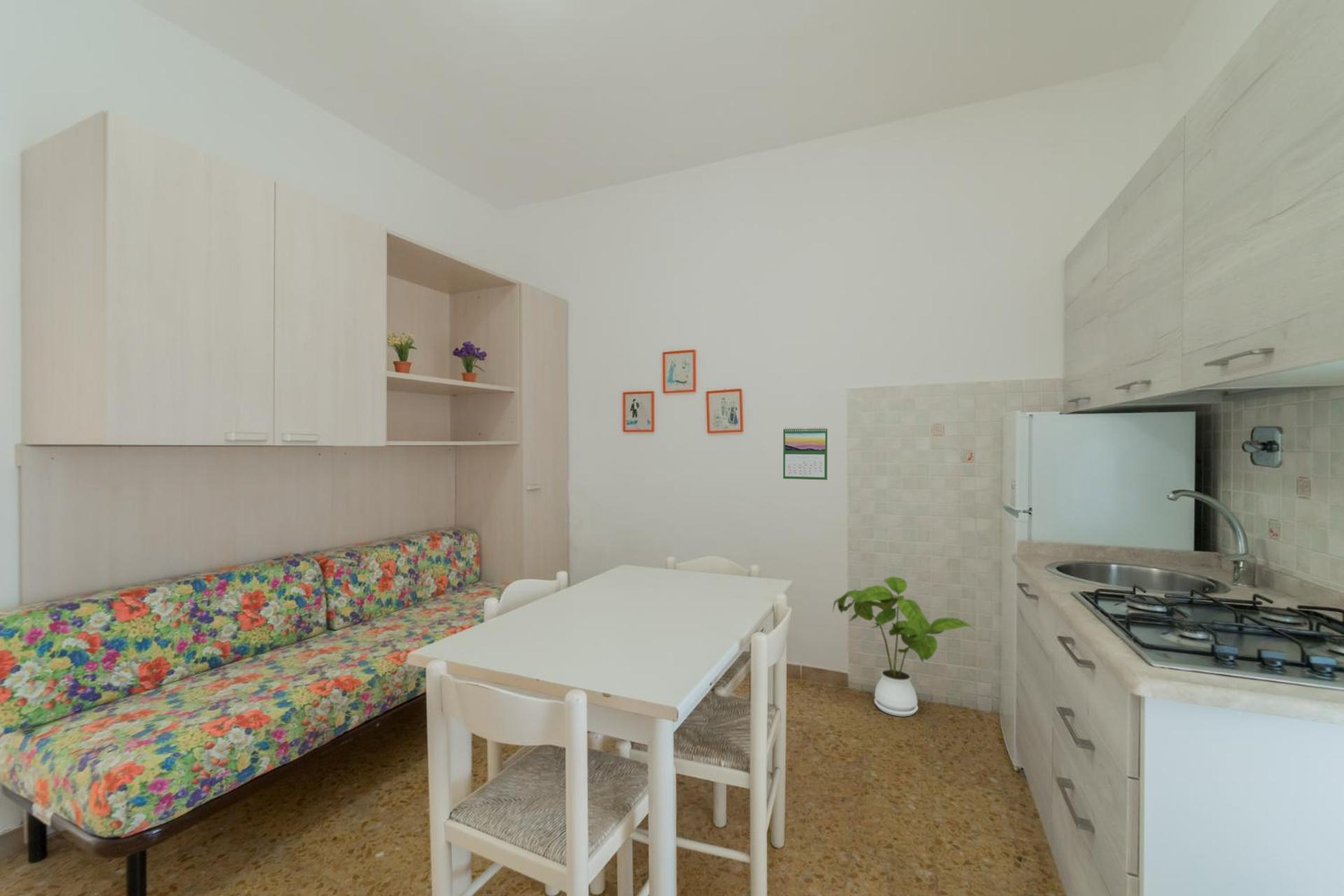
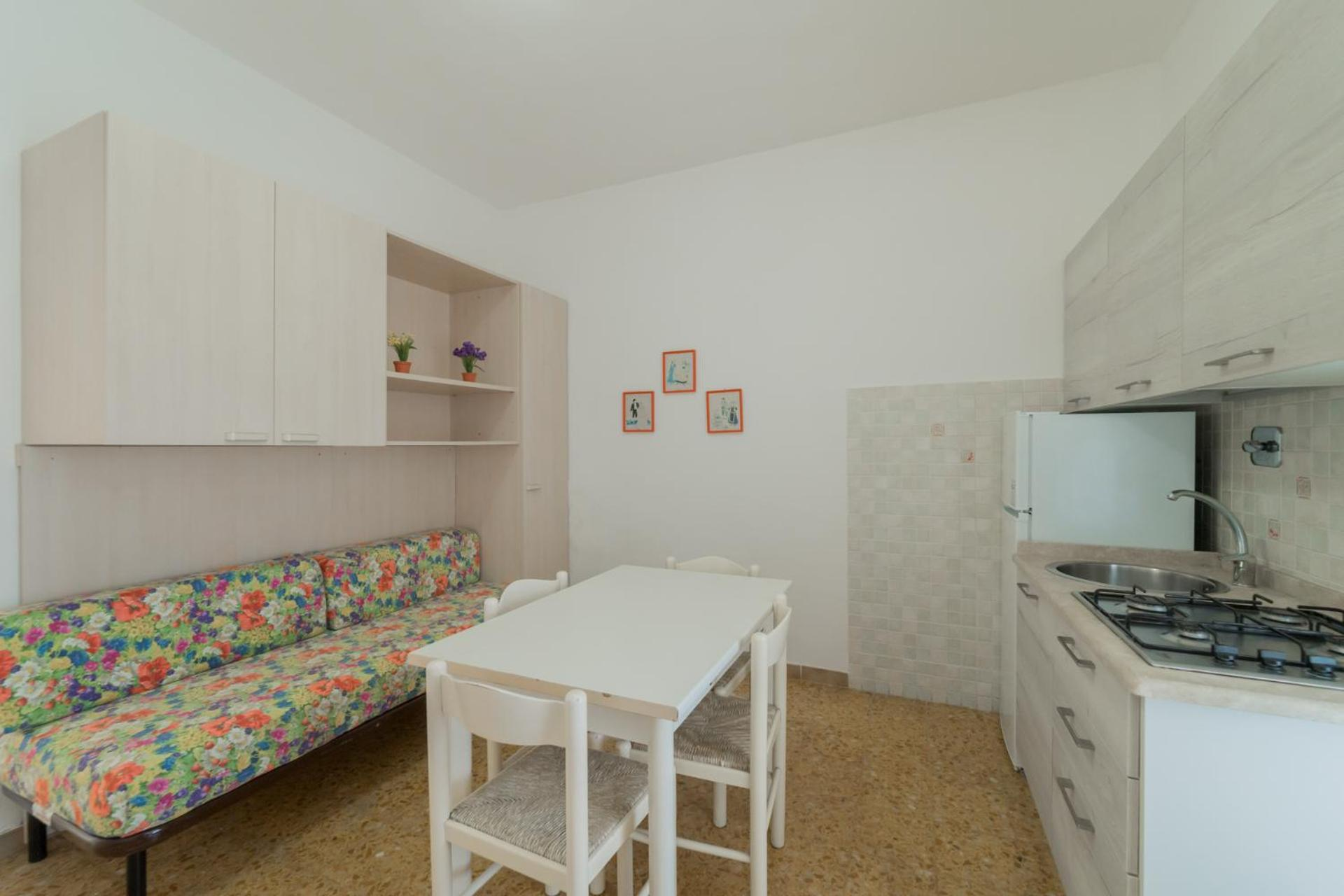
- calendar (804, 453)
- house plant (902, 649)
